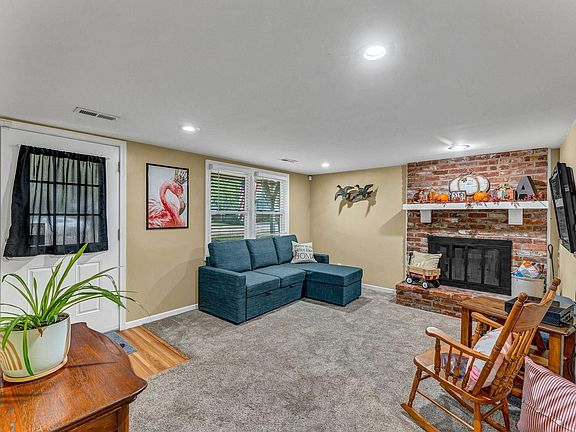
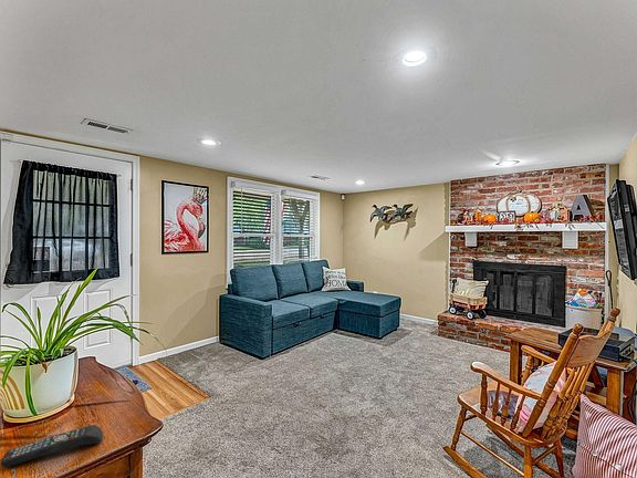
+ remote control (55, 444)
